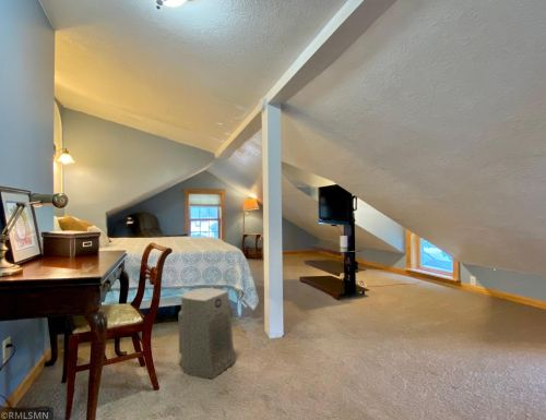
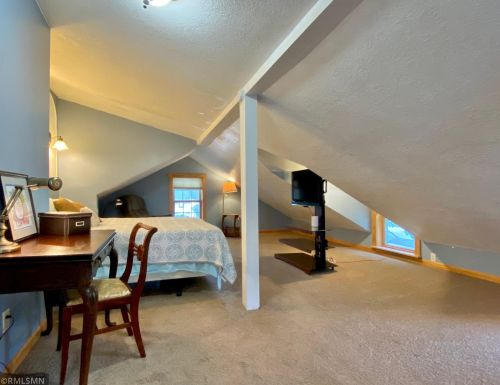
- fan (203, 328)
